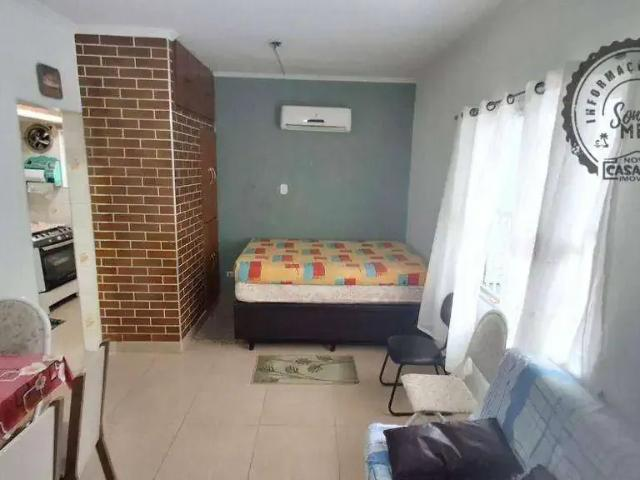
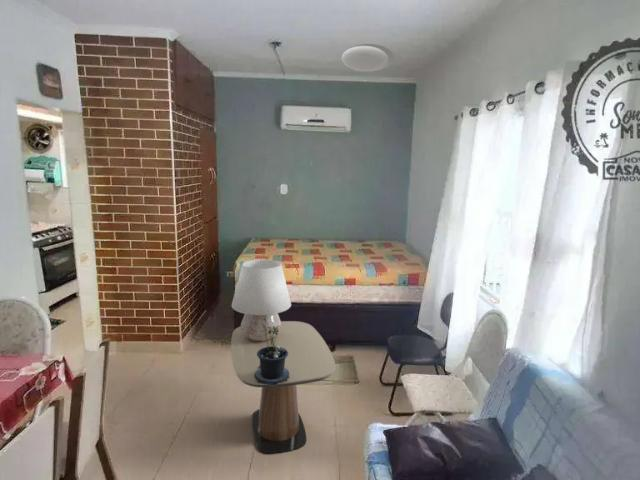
+ ceiling light (367, 58)
+ table lamp (261, 300)
+ potted plant (272, 346)
+ side table (279, 387)
